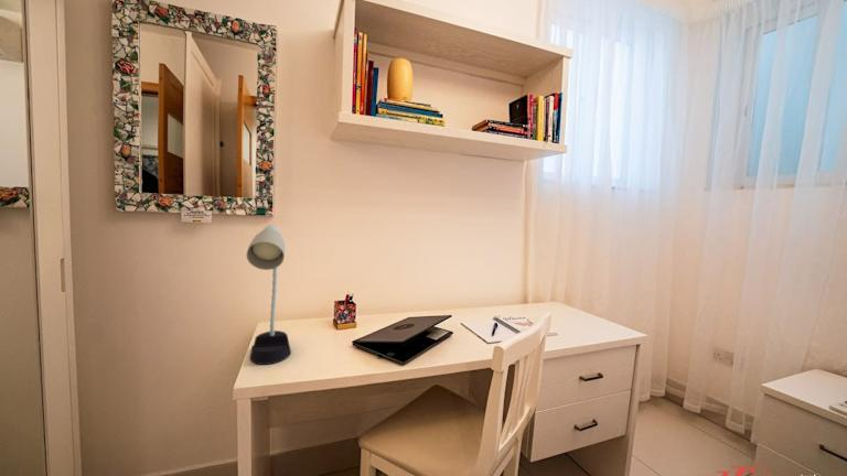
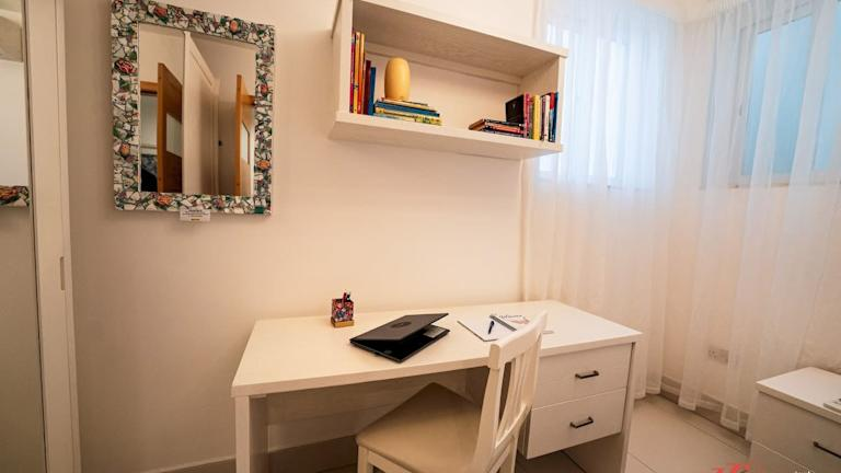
- desk lamp (272, 292)
